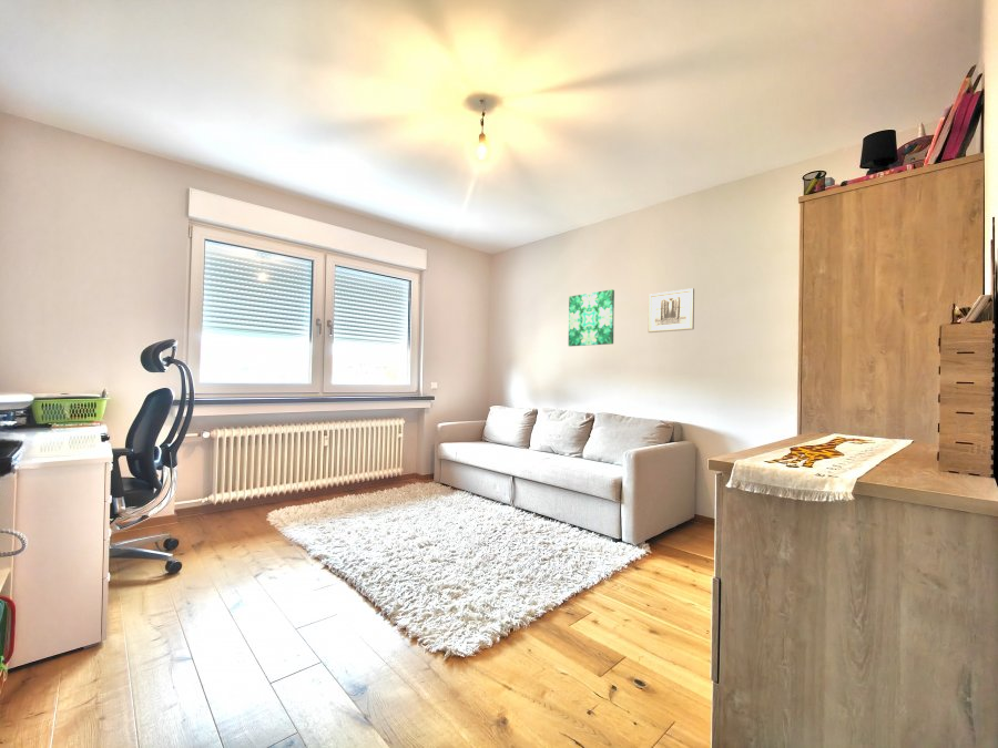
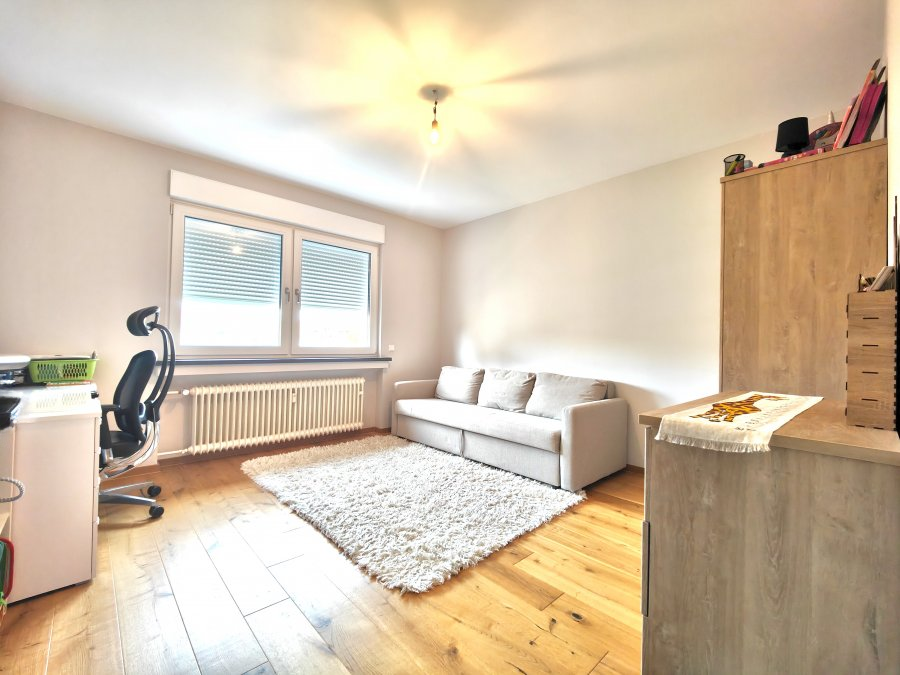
- wall art (670, 311)
- wall art (590, 319)
